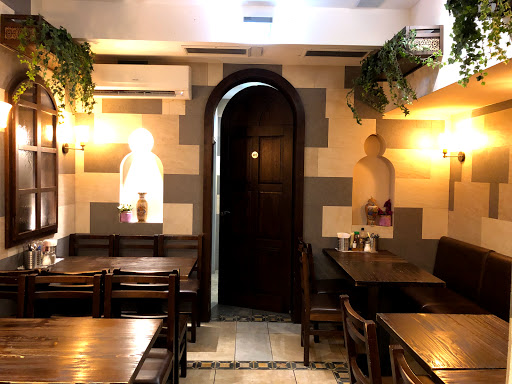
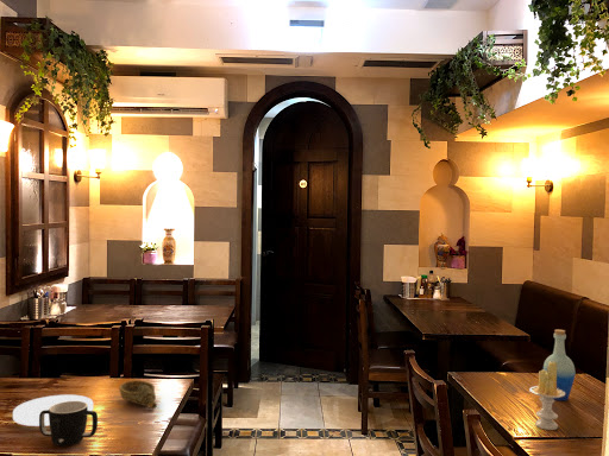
+ bottle (559, 363)
+ decorative bowl (142, 393)
+ candle (547, 393)
+ mug (68, 424)
+ plate (50, 406)
